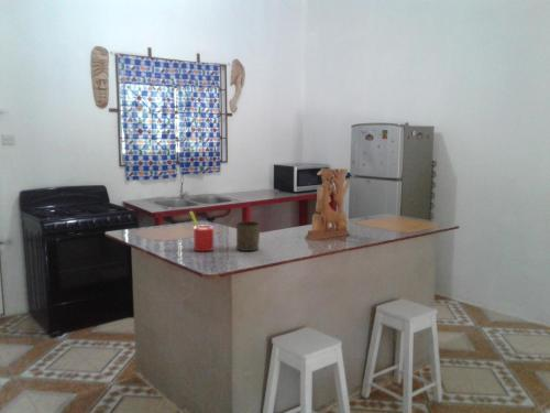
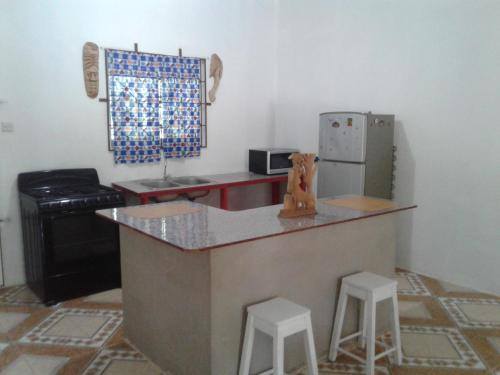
- straw (201, 230)
- cup (248, 236)
